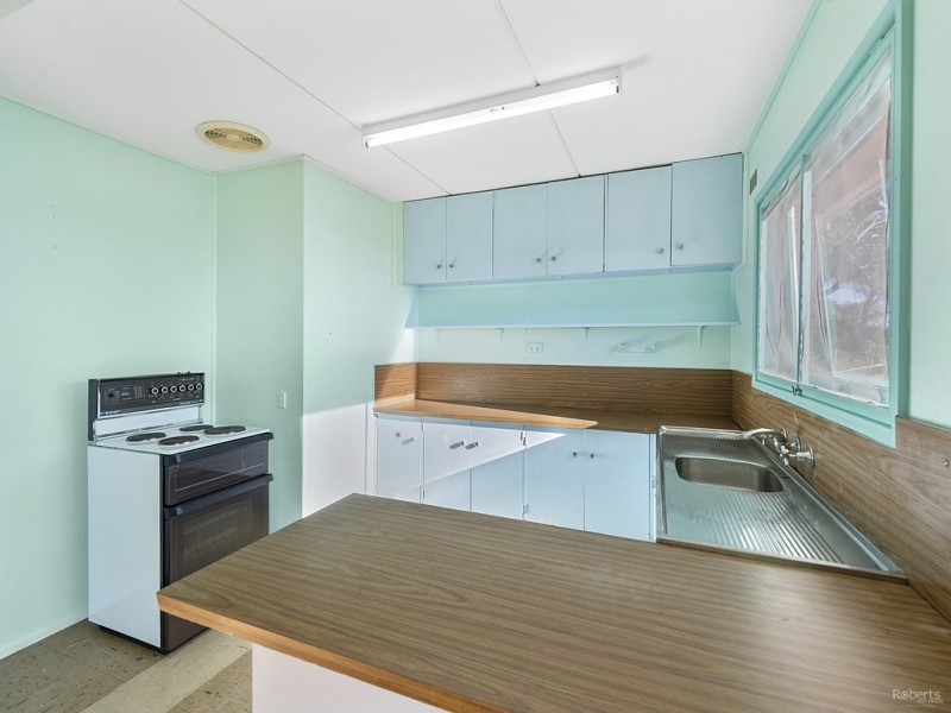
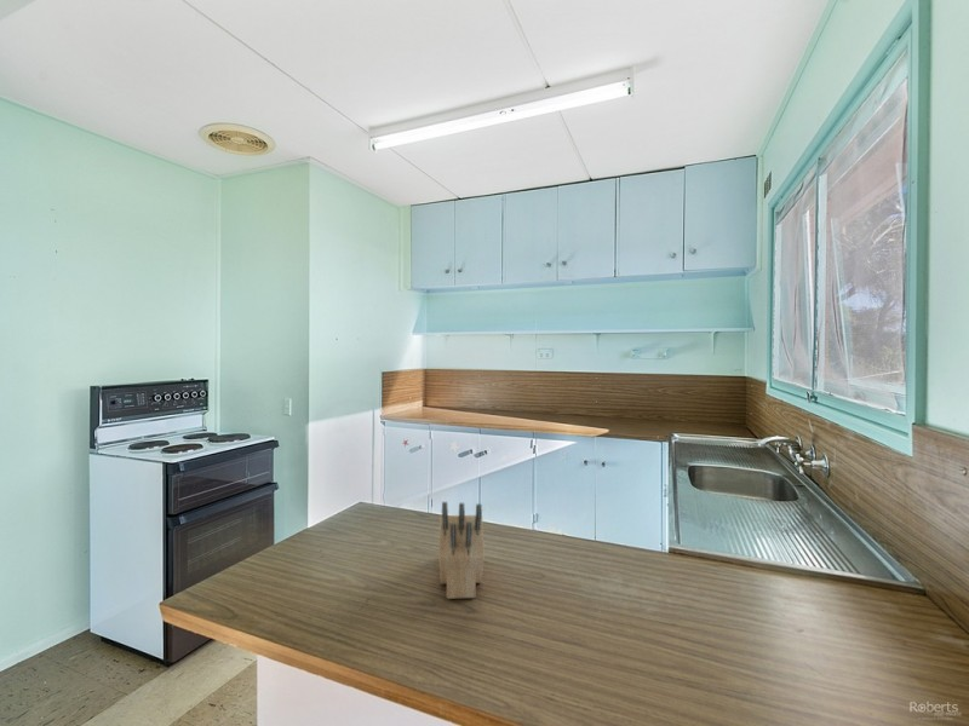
+ knife block (460, 535)
